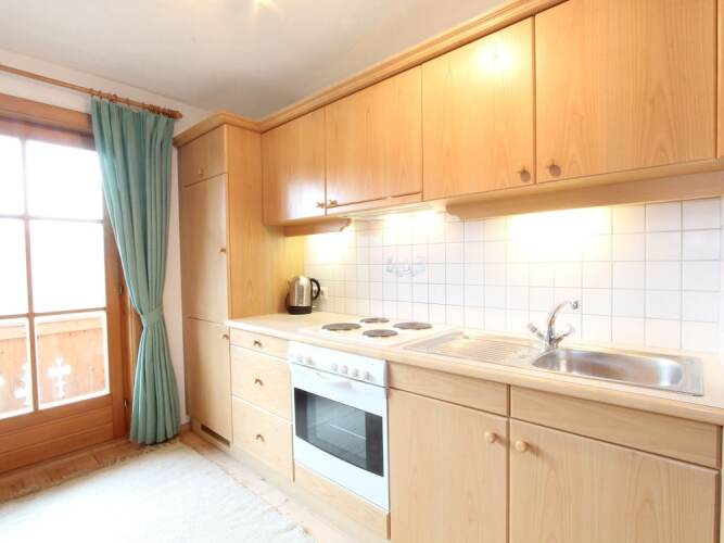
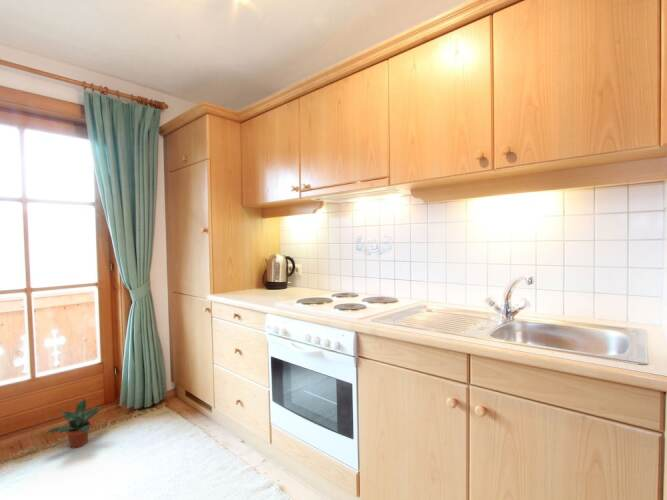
+ potted plant (77, 424)
